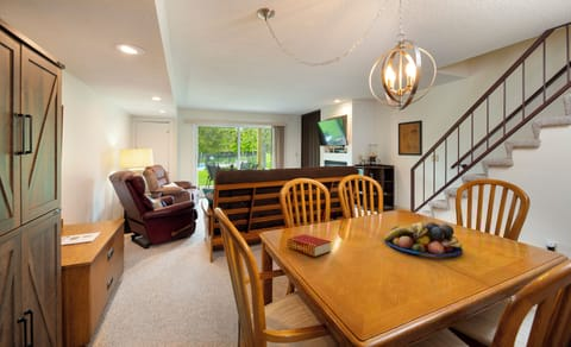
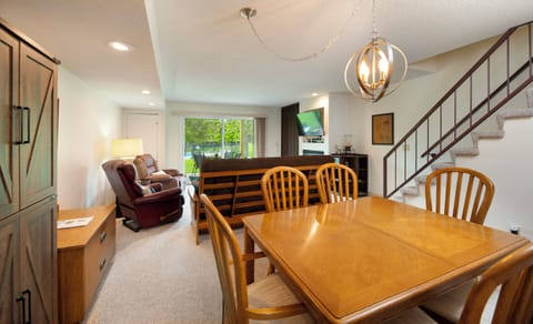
- fruit bowl (421, 233)
- book (308, 245)
